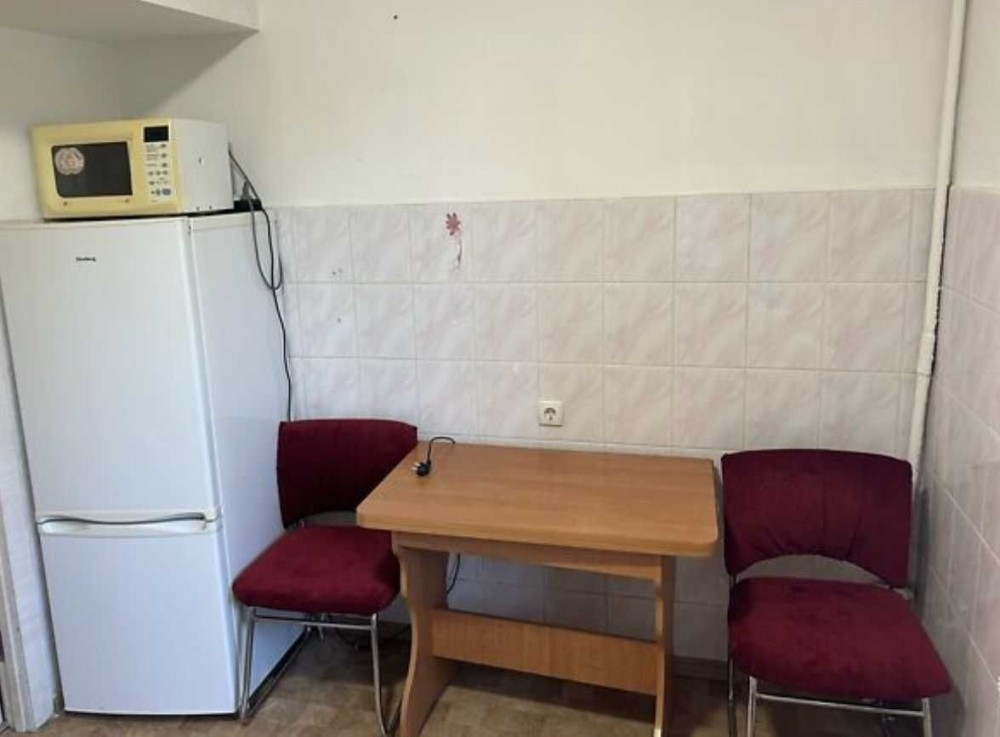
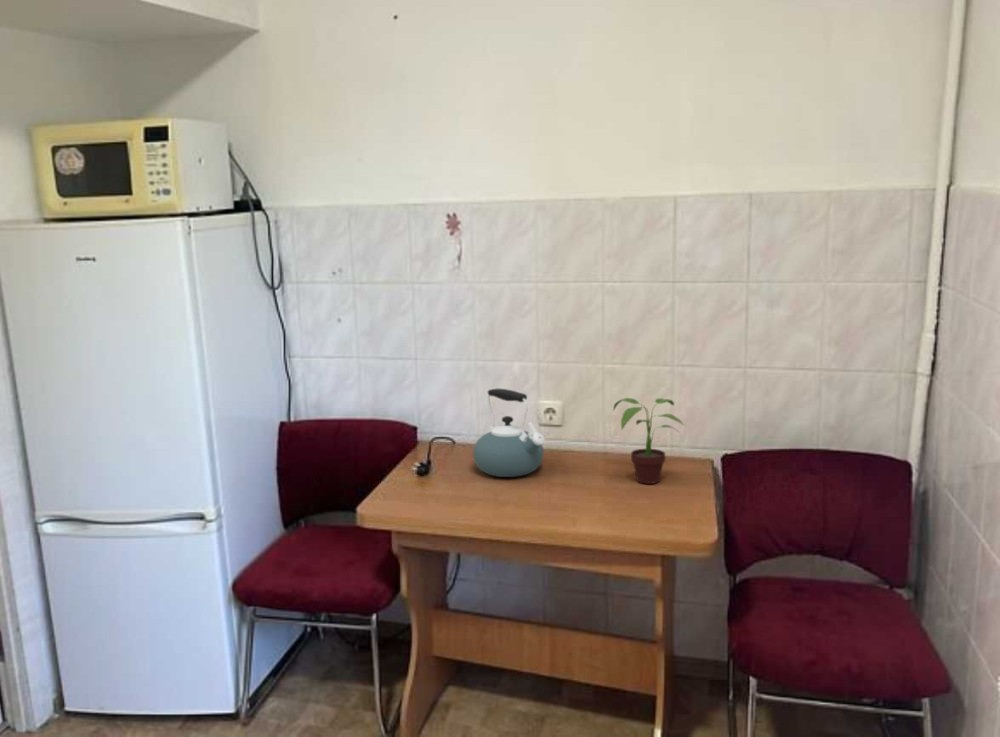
+ kettle (512, 431)
+ potted plant (648, 440)
